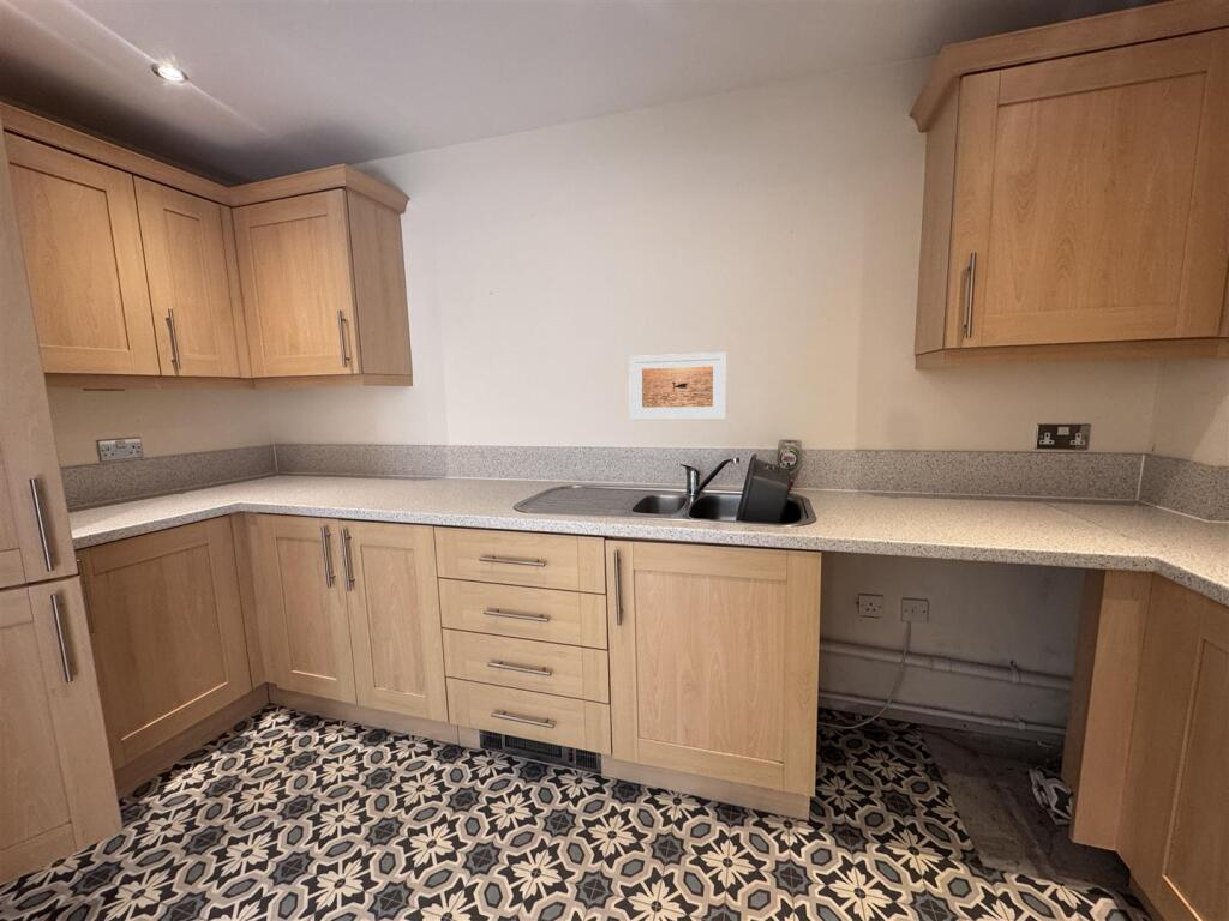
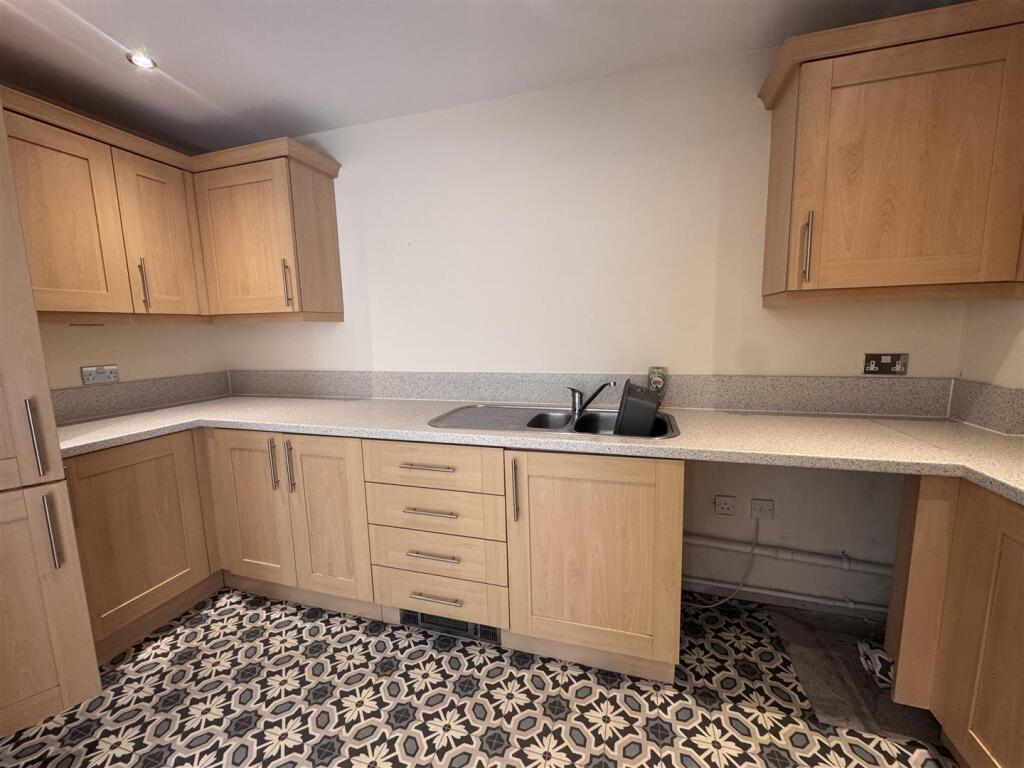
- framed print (676, 387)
